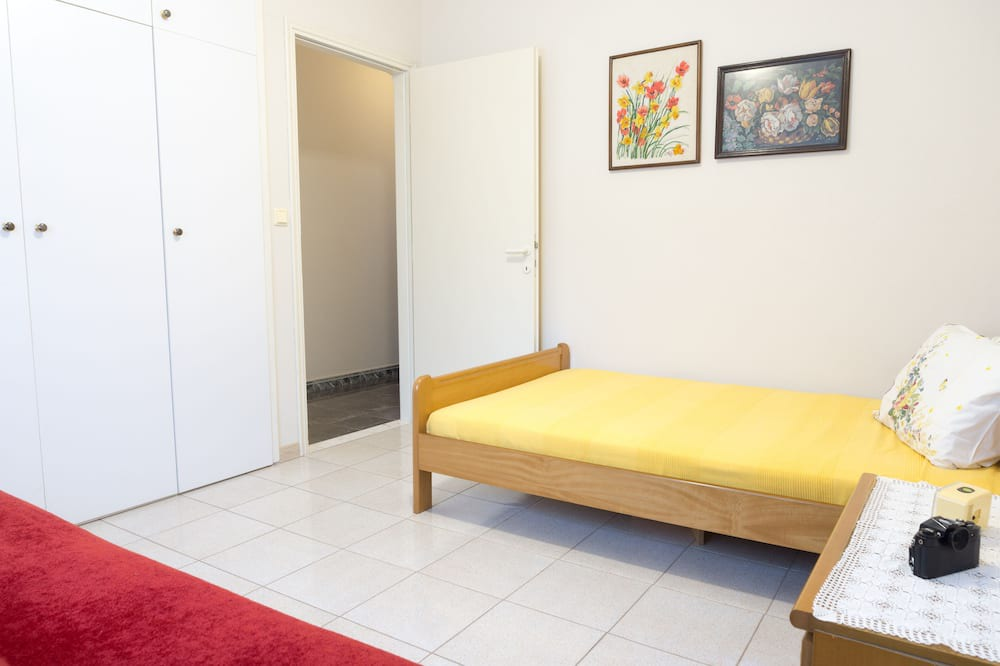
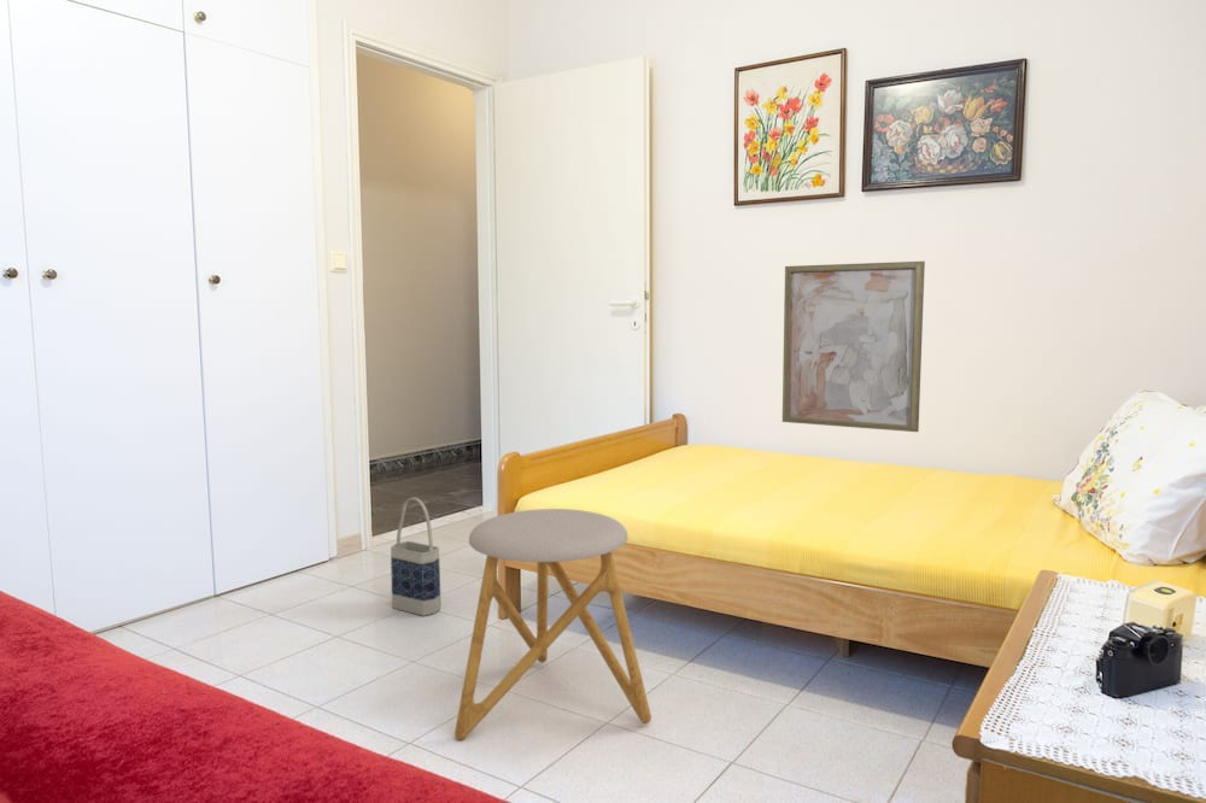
+ stool (537, 619)
+ wall art (849, 346)
+ bag (415, 552)
